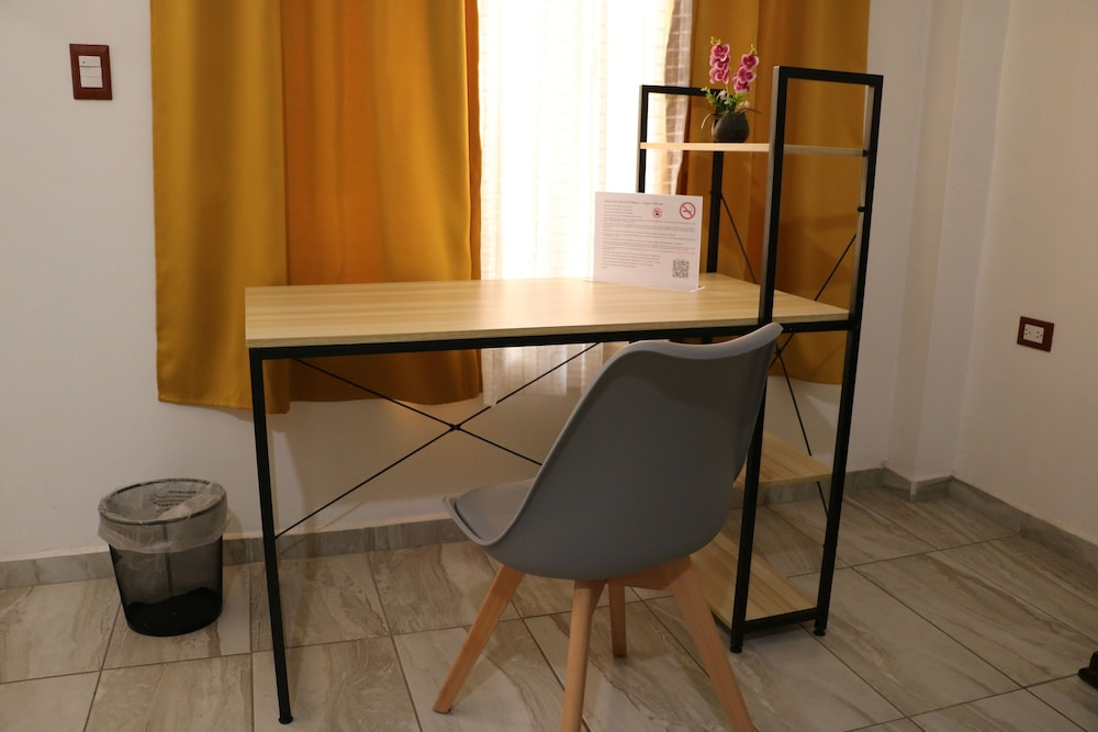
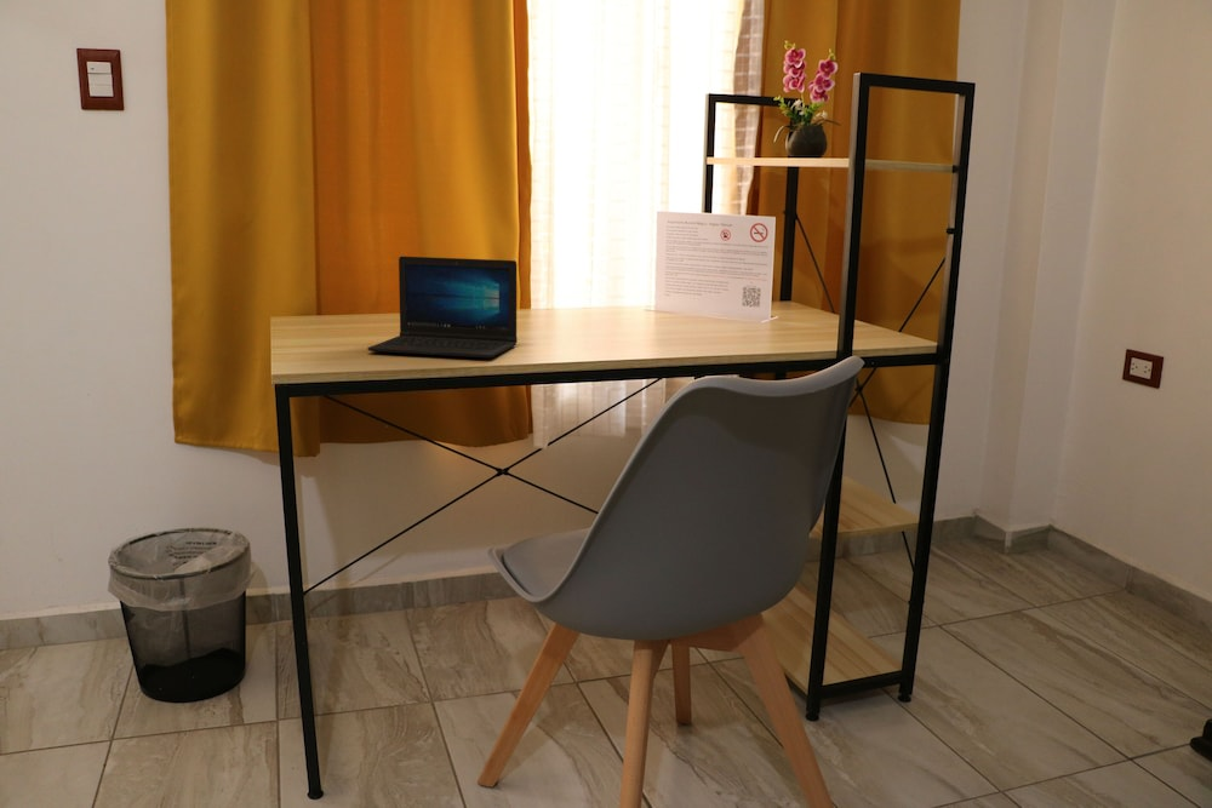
+ laptop (444, 305)
